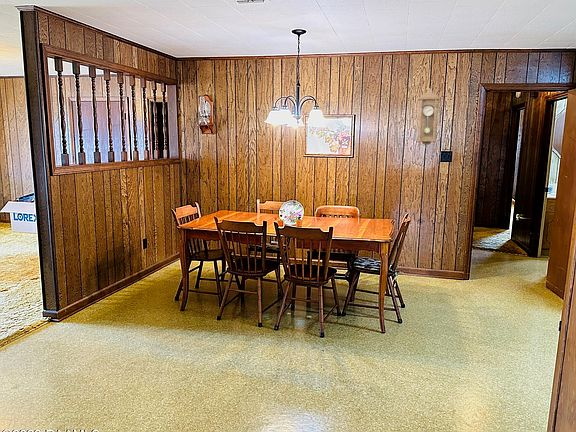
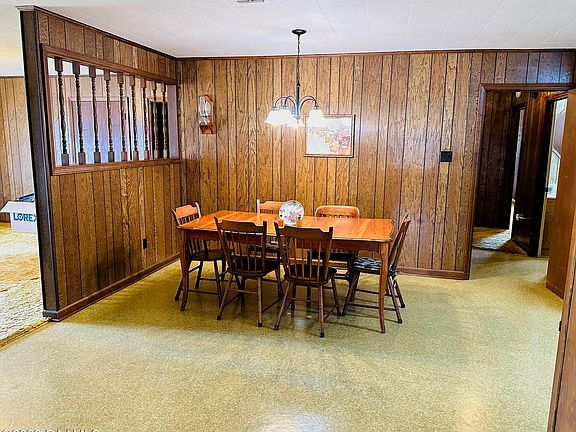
- pendulum clock (427, 118)
